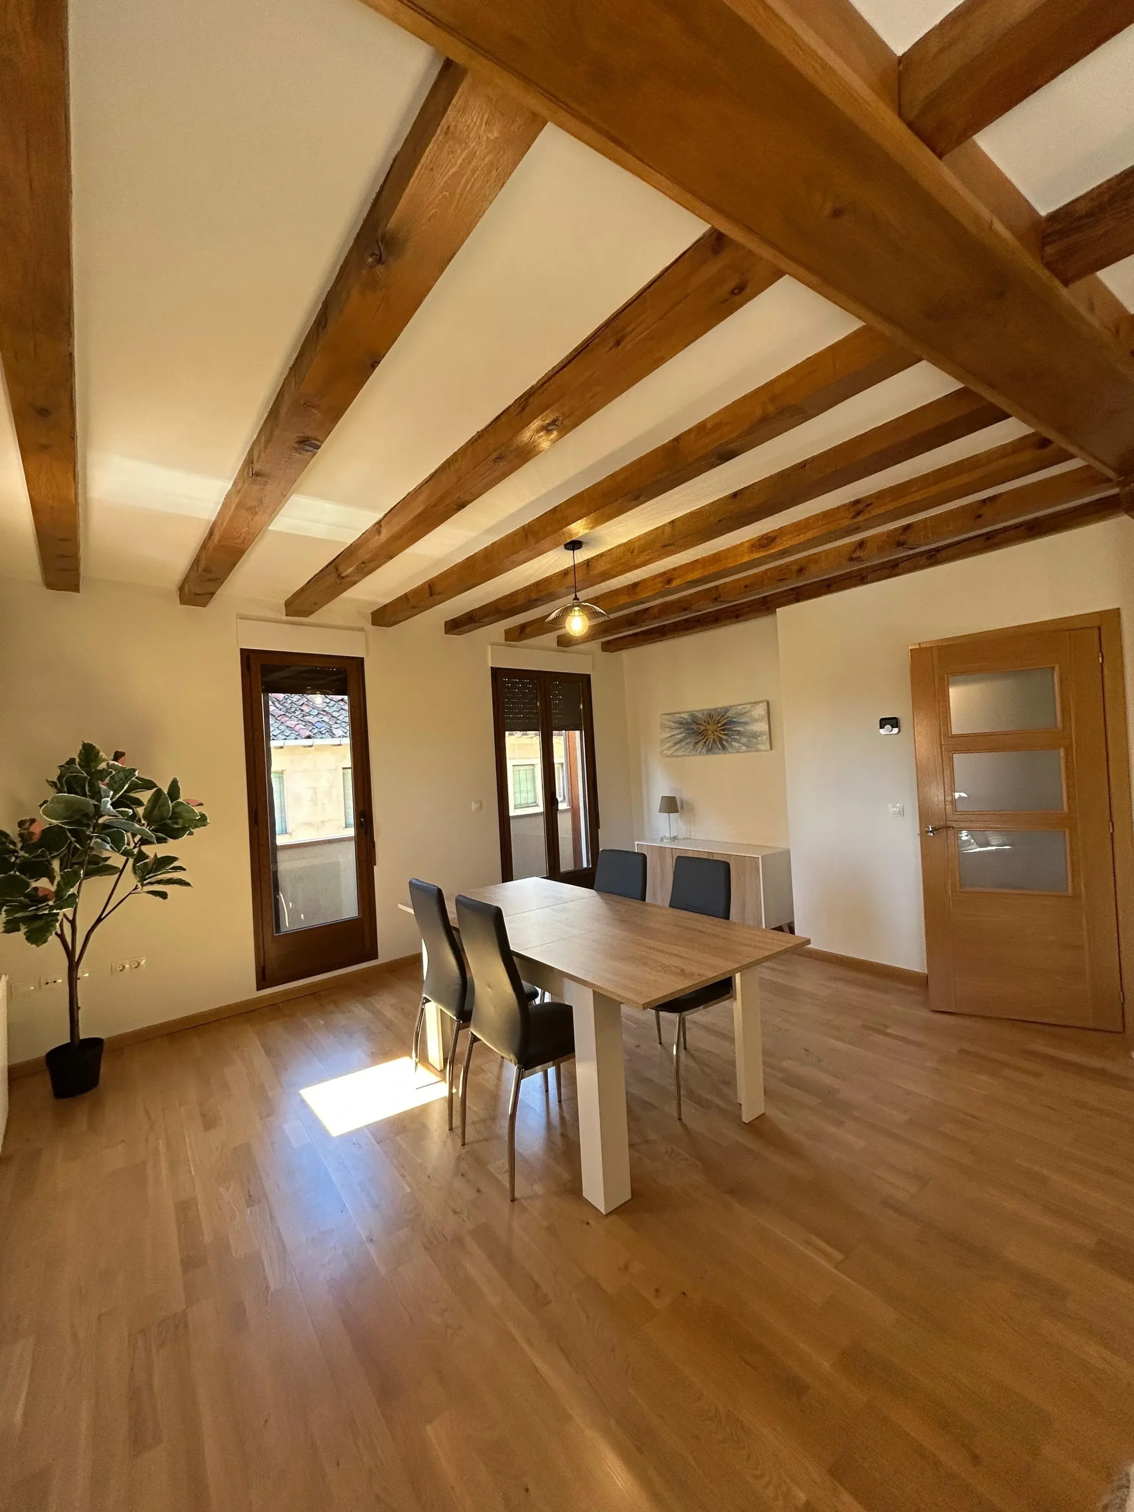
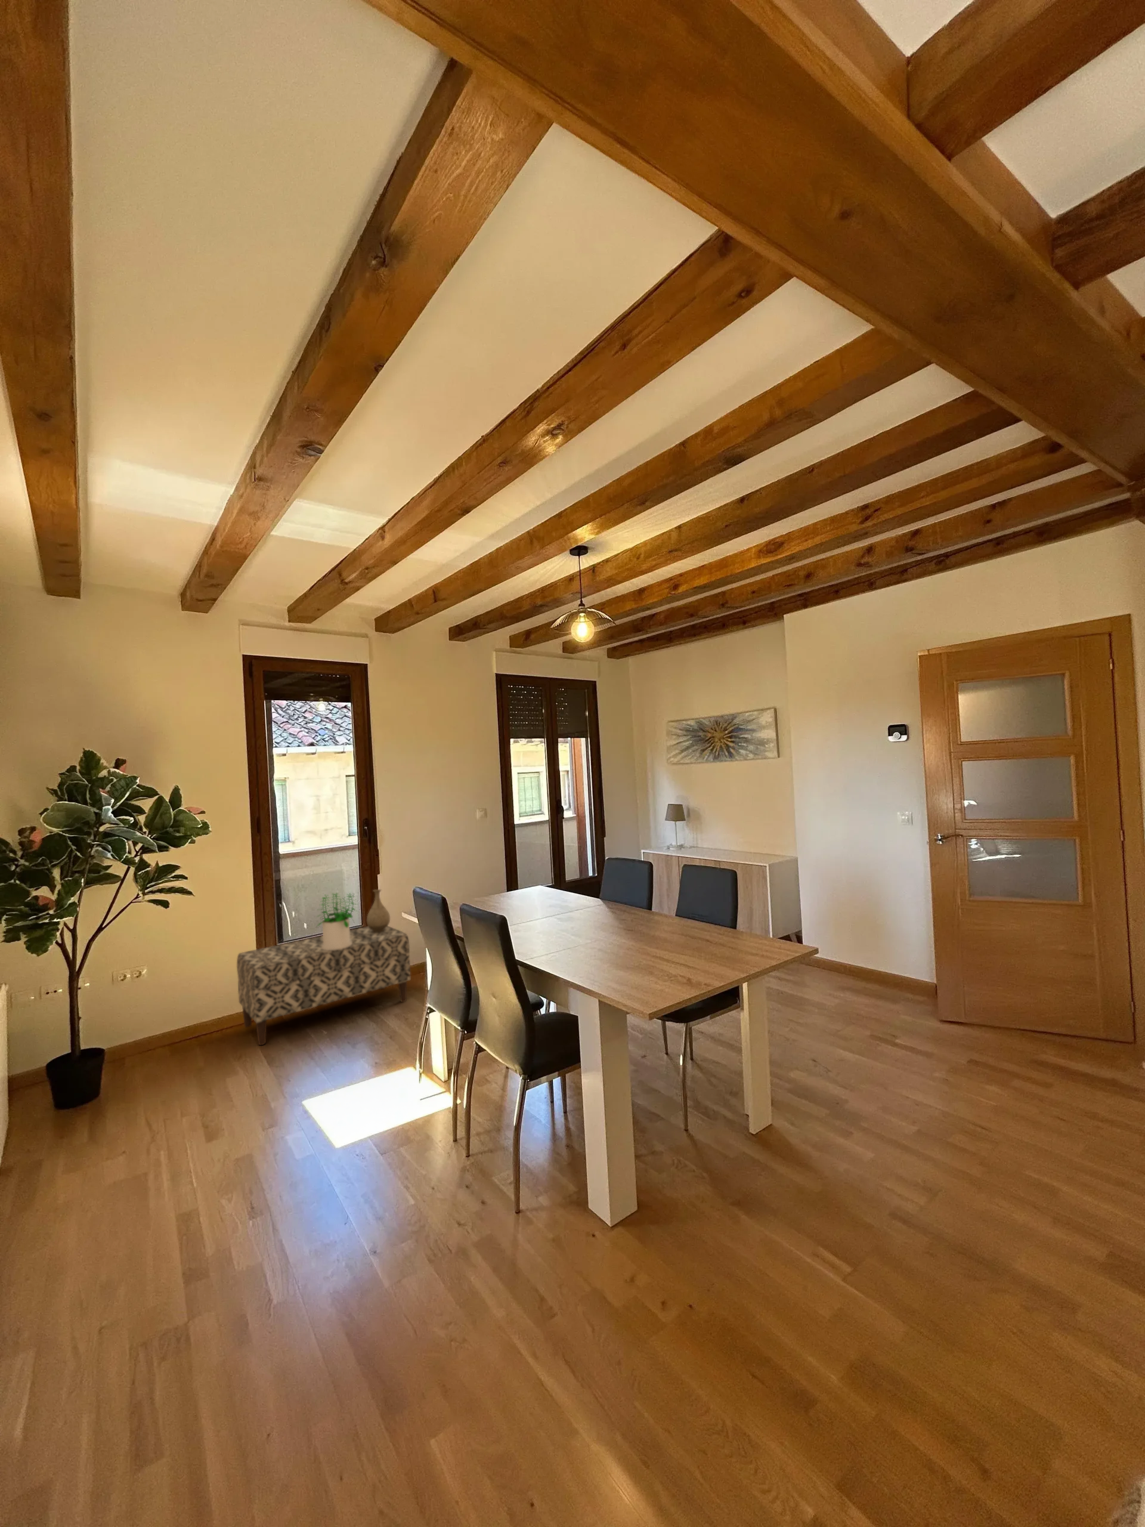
+ vase (378, 910)
+ potted plant (338, 919)
+ bench (327, 978)
